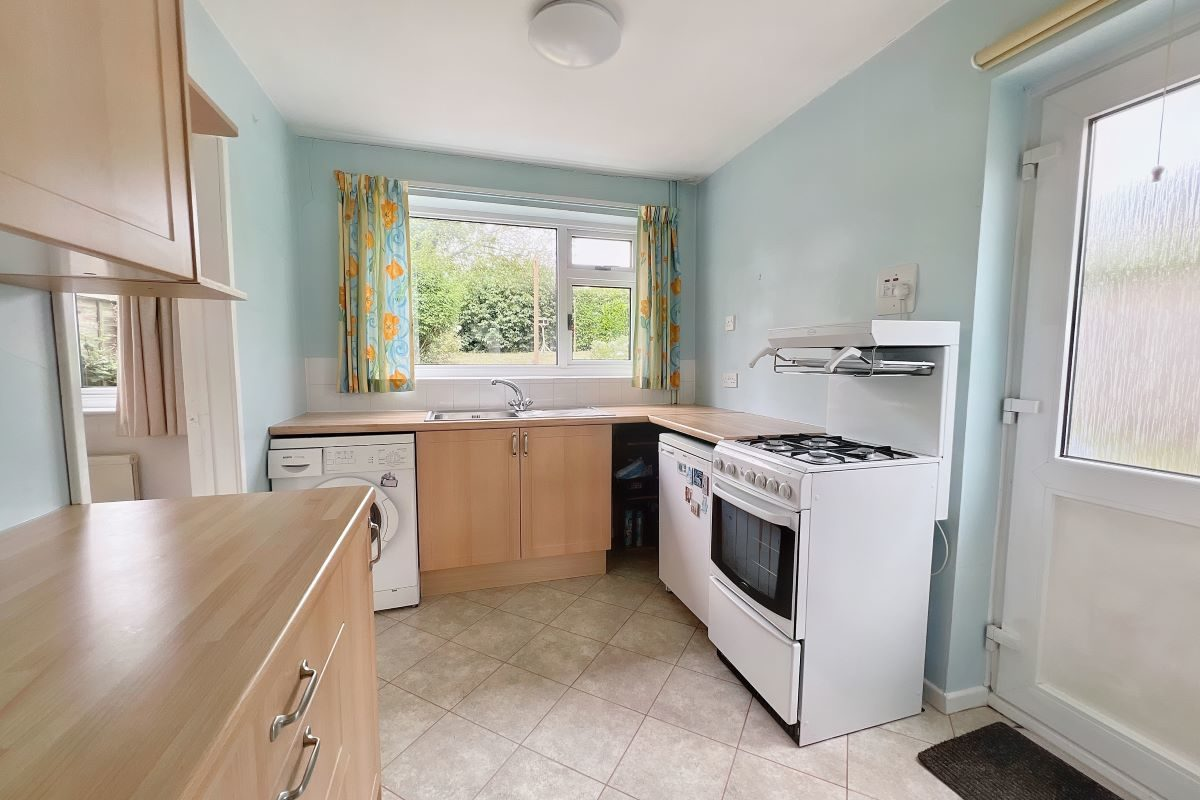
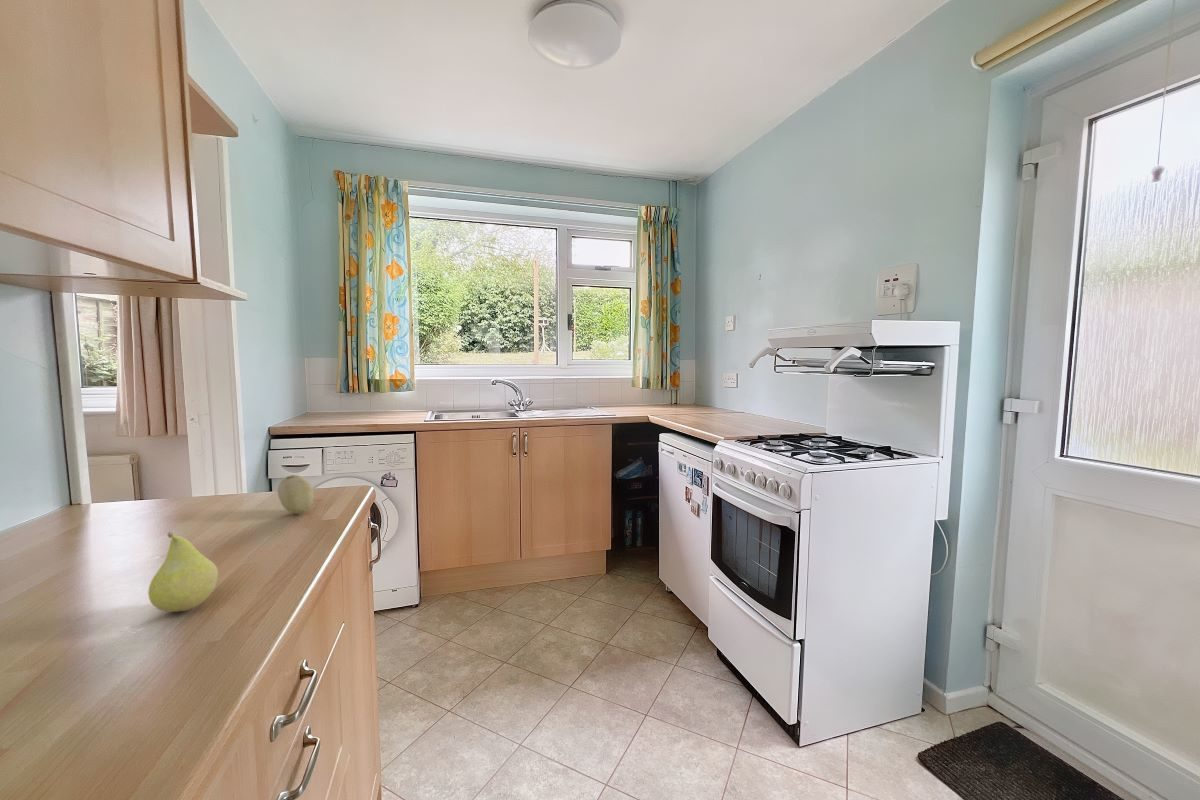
+ fruit (295, 494)
+ fruit (181, 566)
